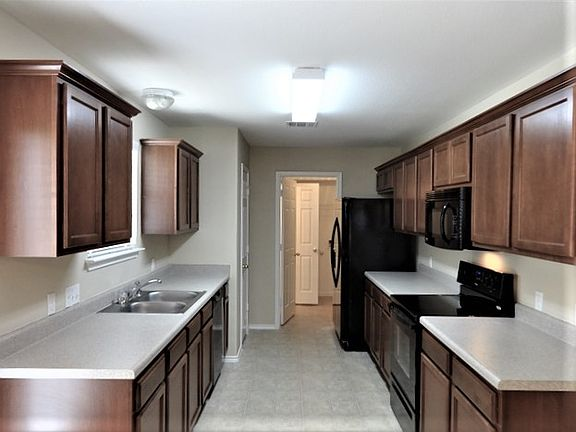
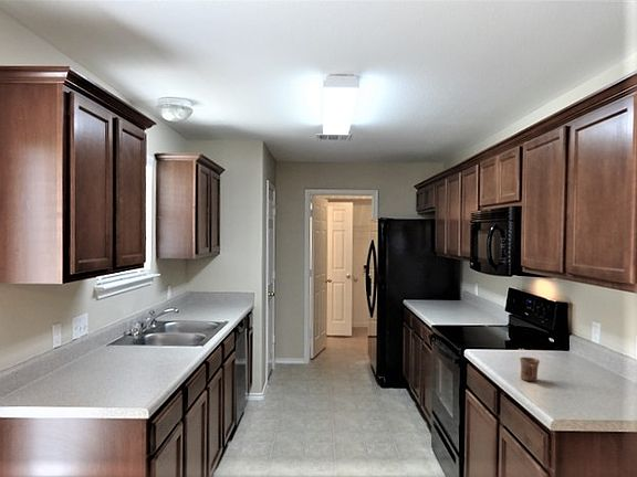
+ mug (530, 370)
